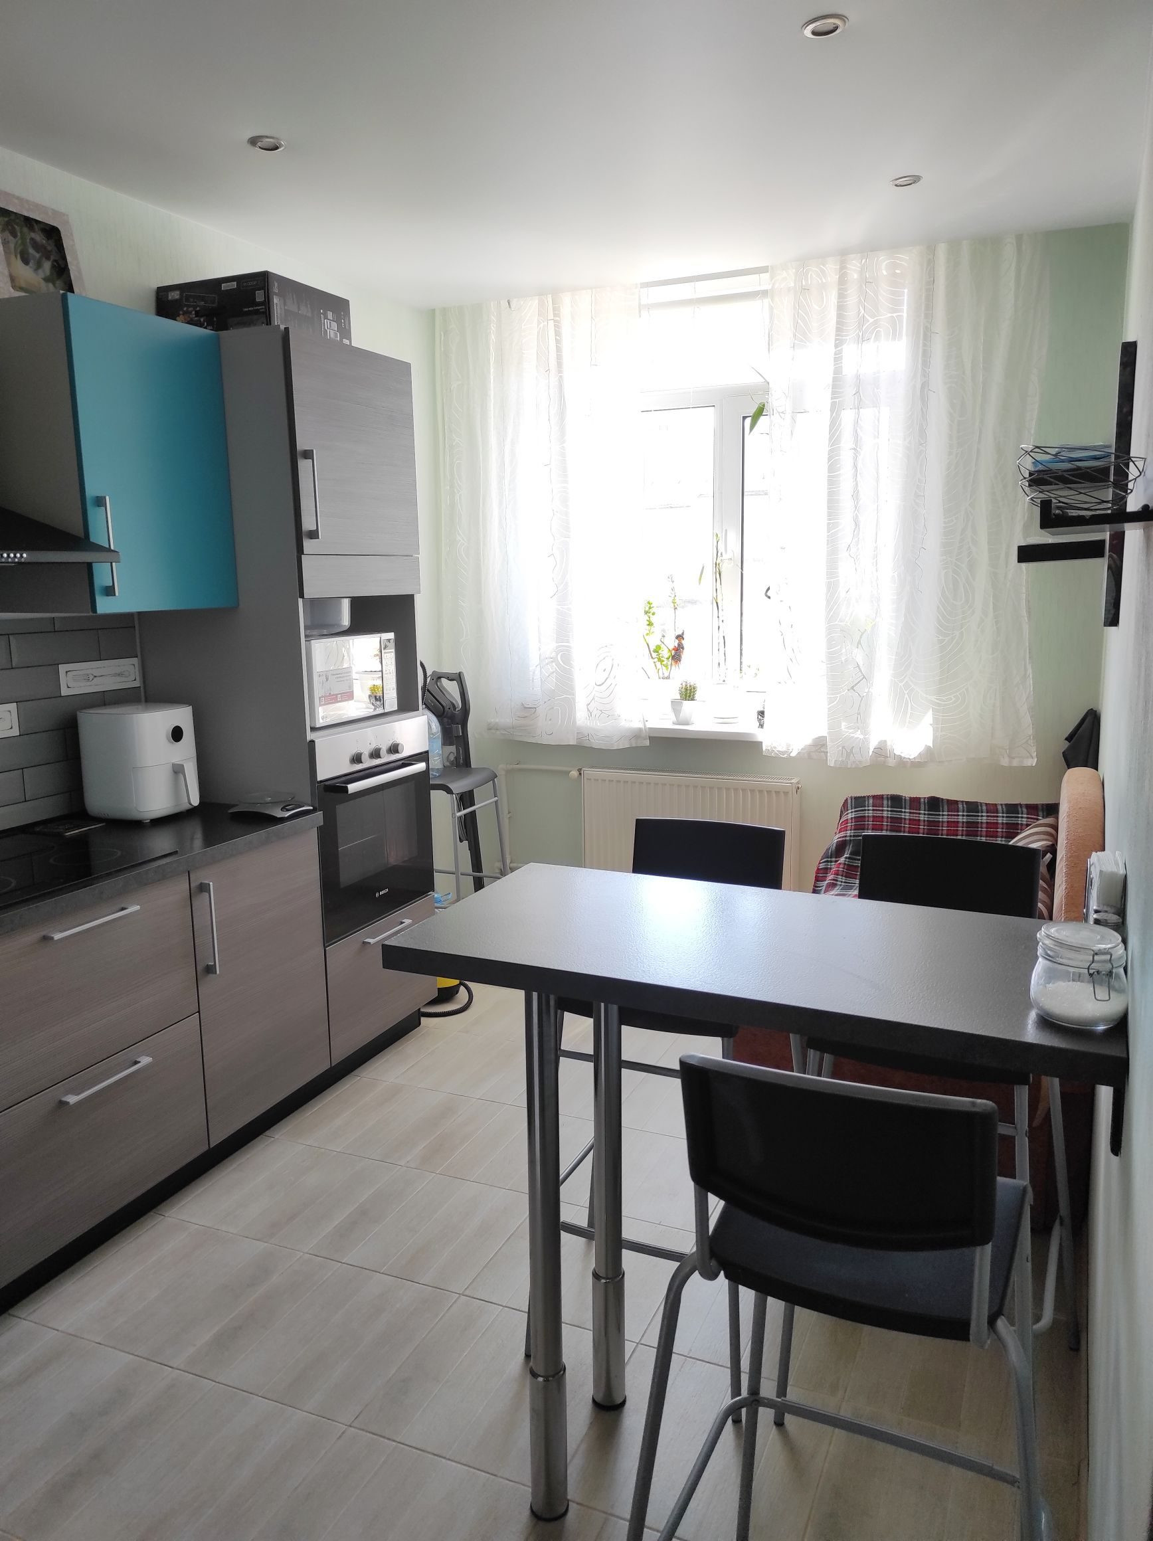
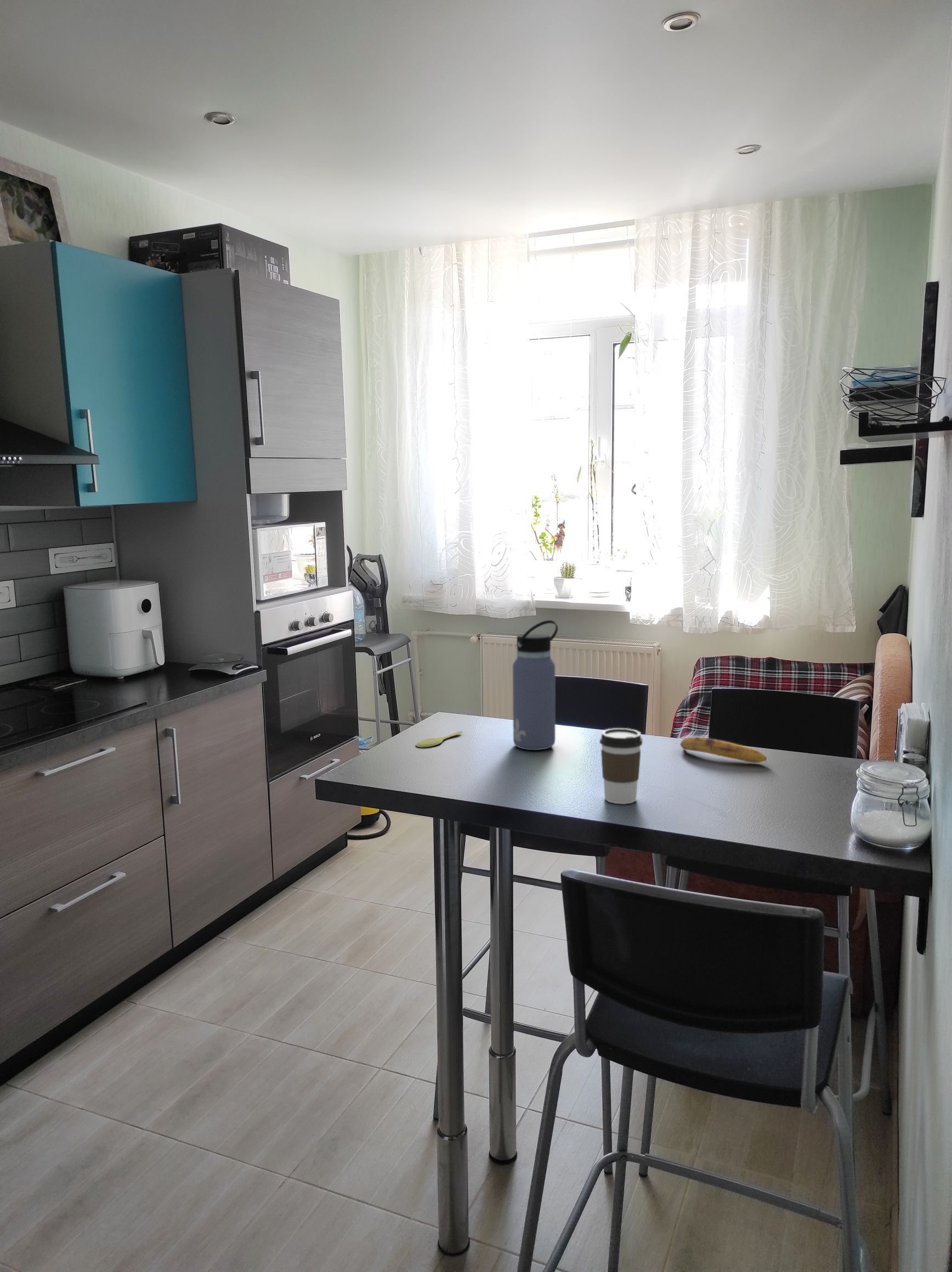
+ water bottle (535, 683)
+ coffee cup (621, 766)
+ banana (719, 748)
+ spoon (440, 738)
